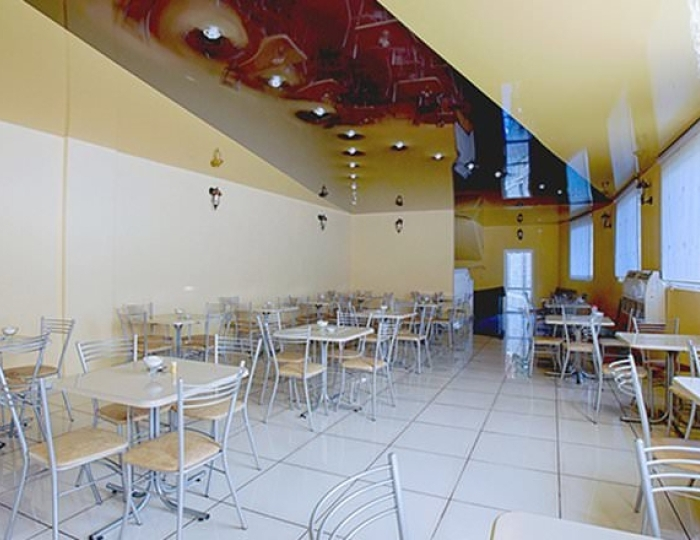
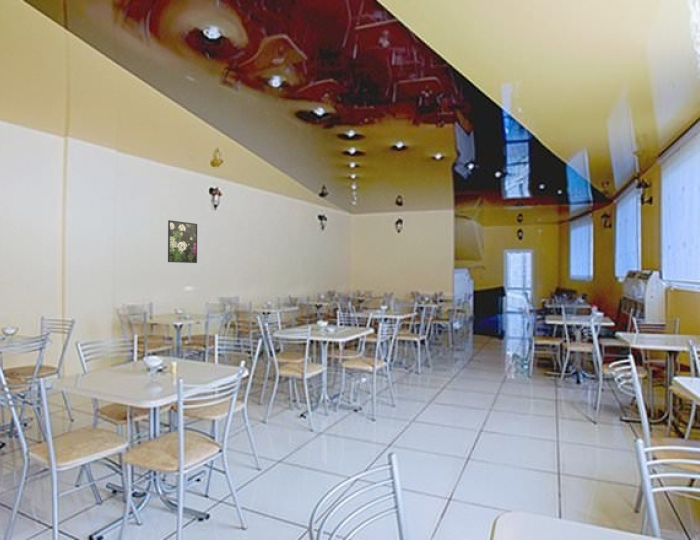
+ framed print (183, 242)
